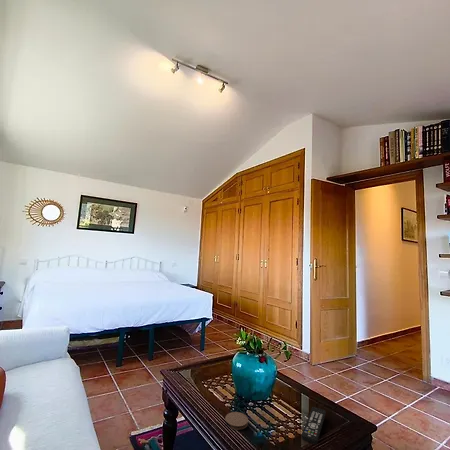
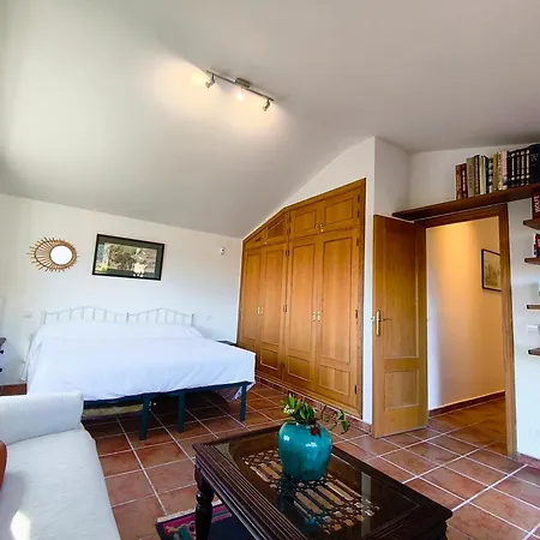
- coaster (236, 420)
- remote control (314, 424)
